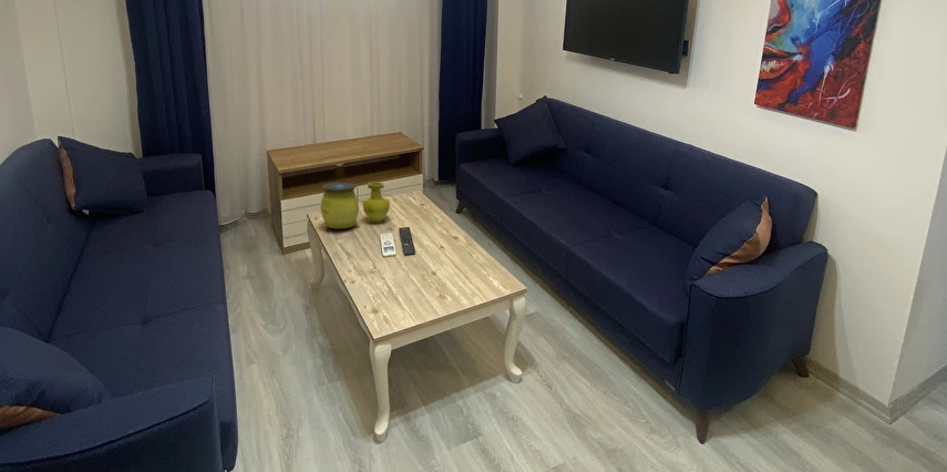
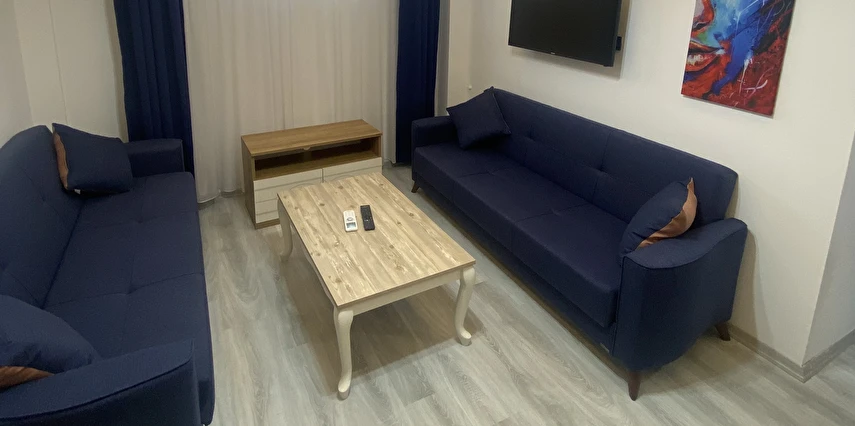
- decorative vase (356, 204)
